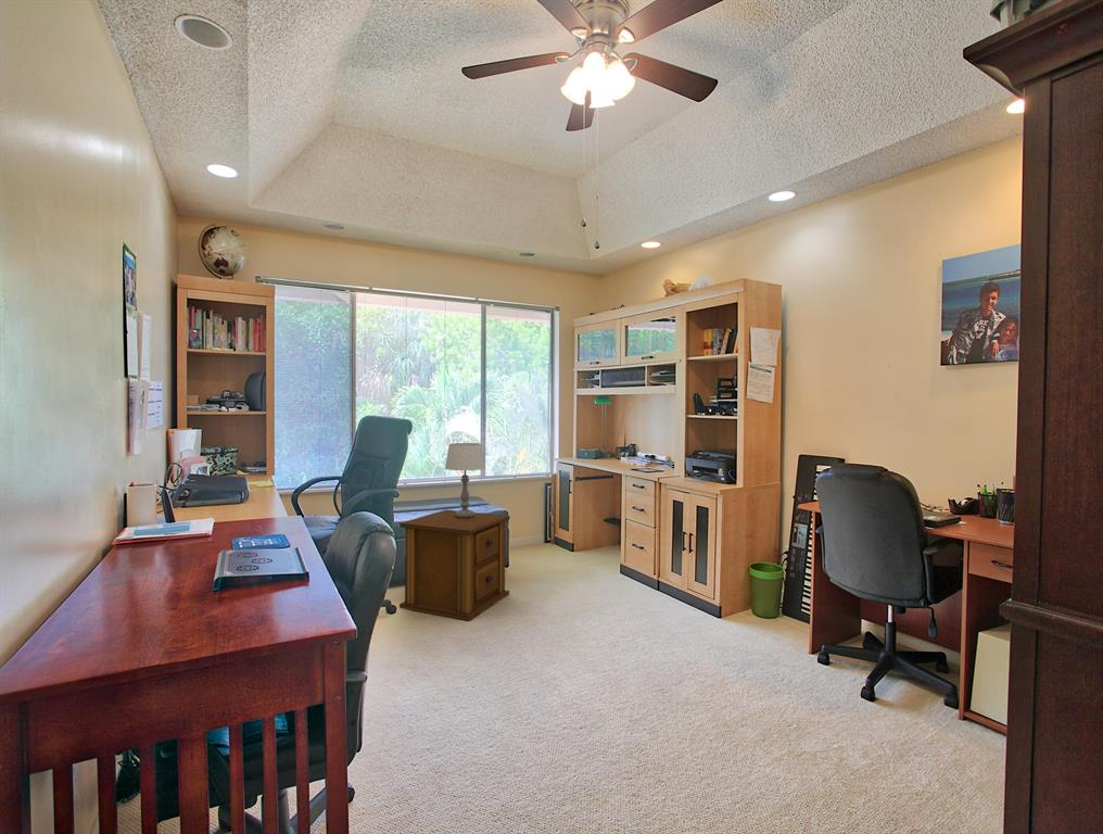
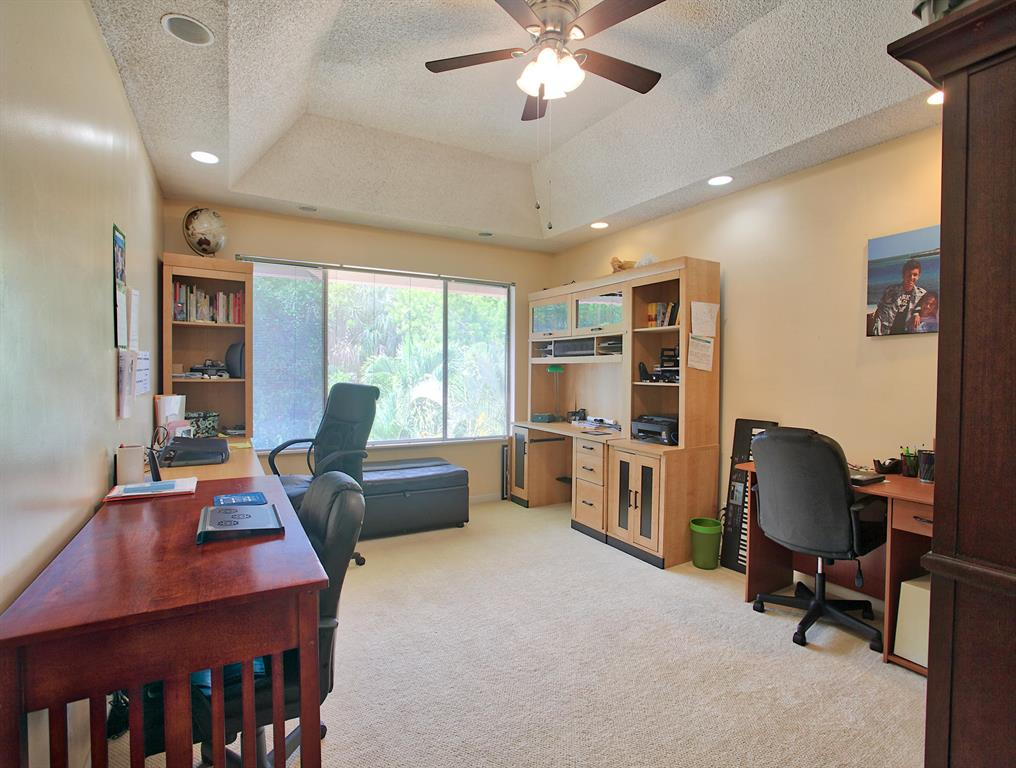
- side table (456, 559)
- table lamp (465, 480)
